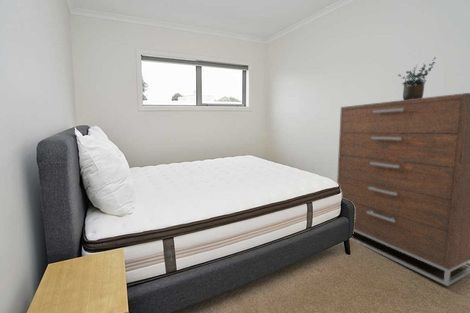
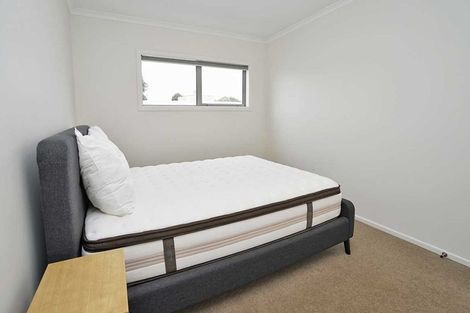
- dresser (400, 178)
- potted plant (416, 80)
